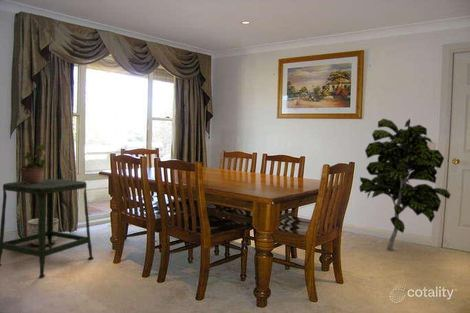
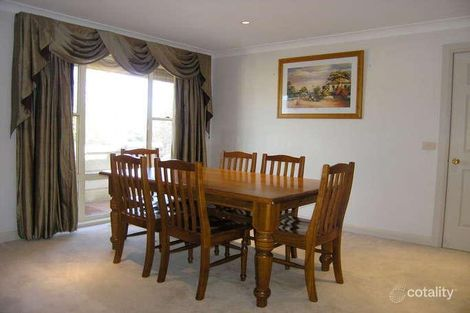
- indoor plant (401, 185)
- stool (47, 222)
- potted plant (32, 161)
- planter (45, 231)
